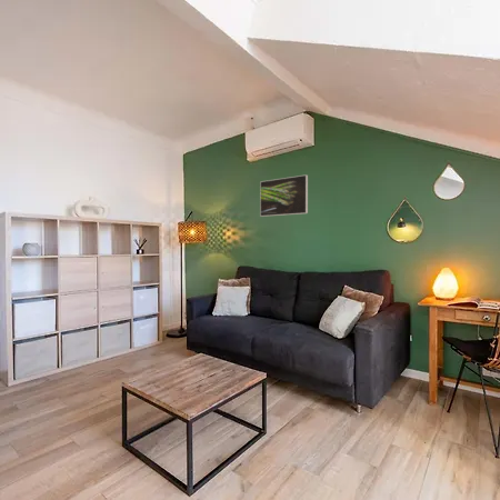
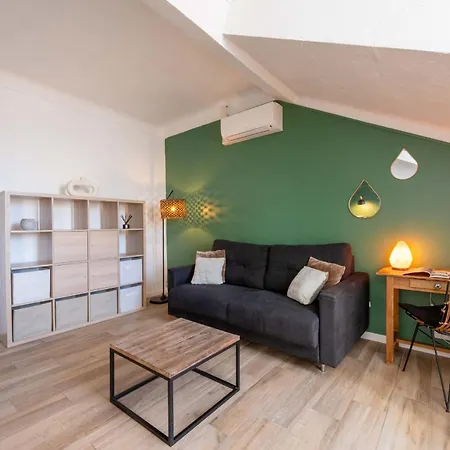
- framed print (282, 197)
